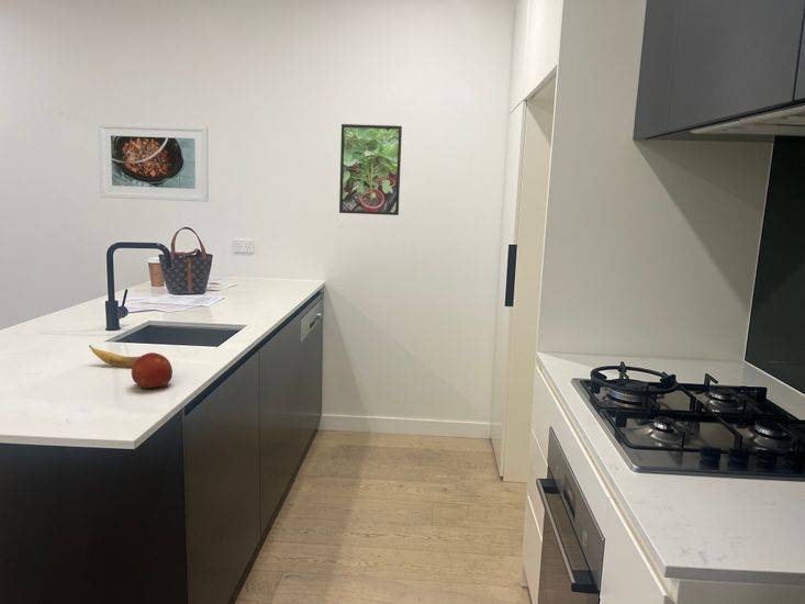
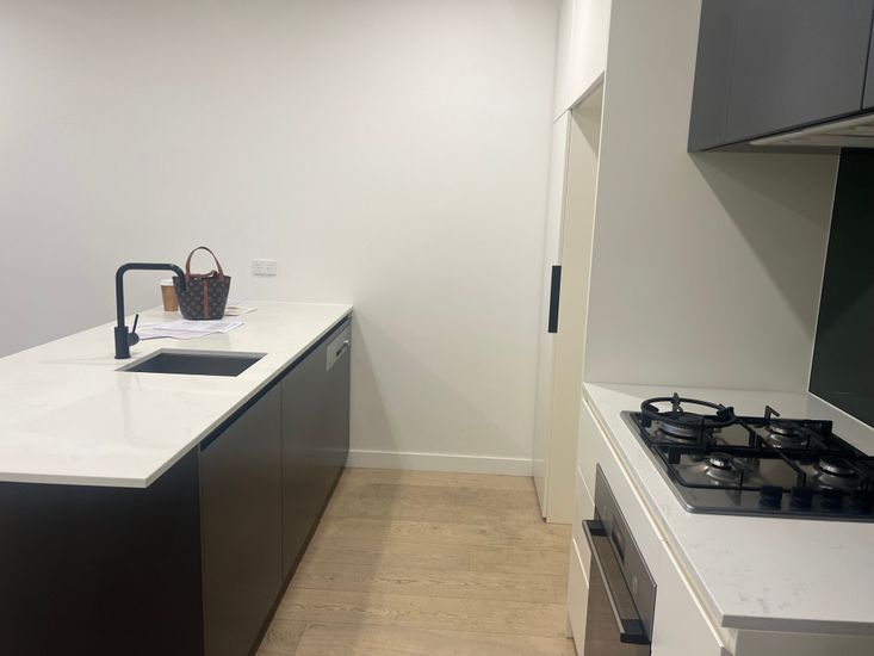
- fruit (152, 369)
- banana (120, 356)
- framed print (370, 169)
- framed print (153, 161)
